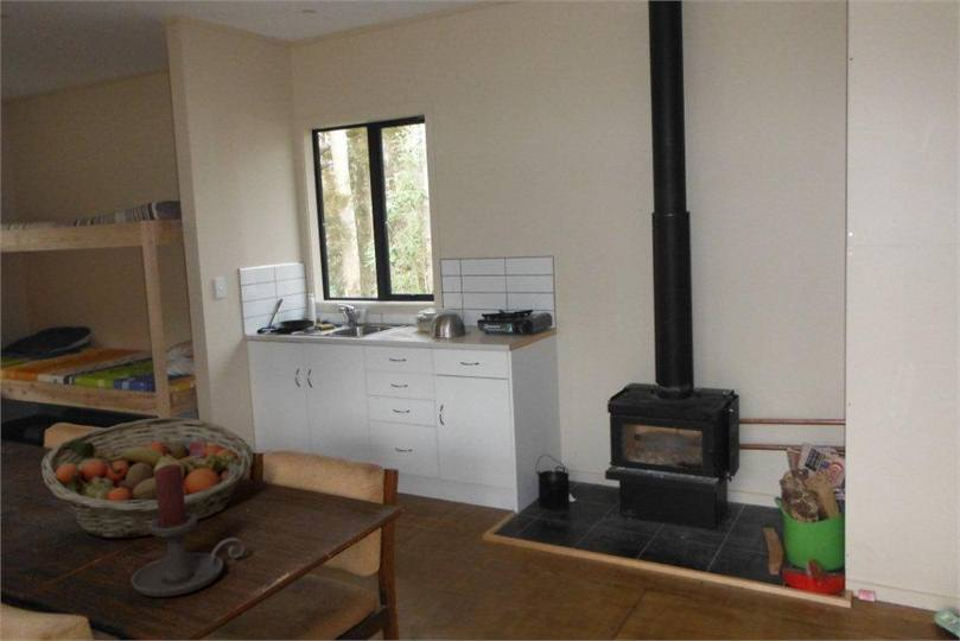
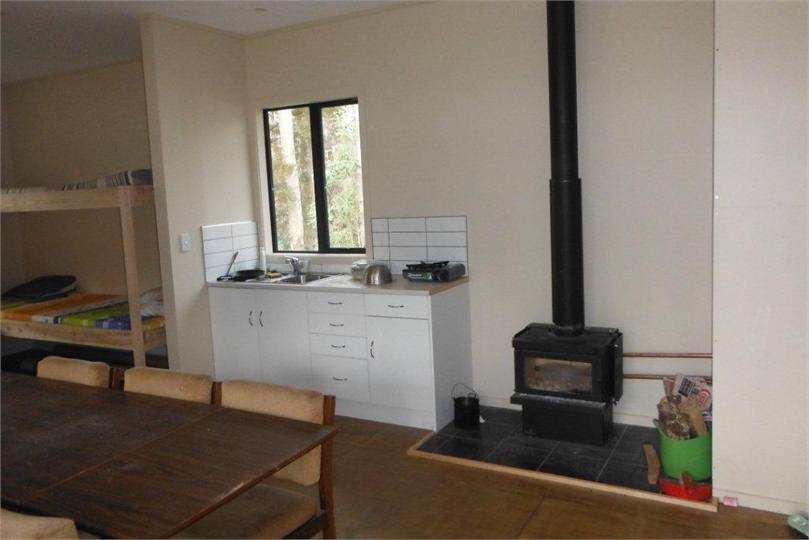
- fruit basket (153, 472)
- candle holder (186, 519)
